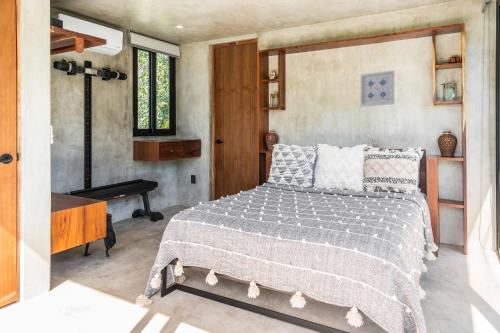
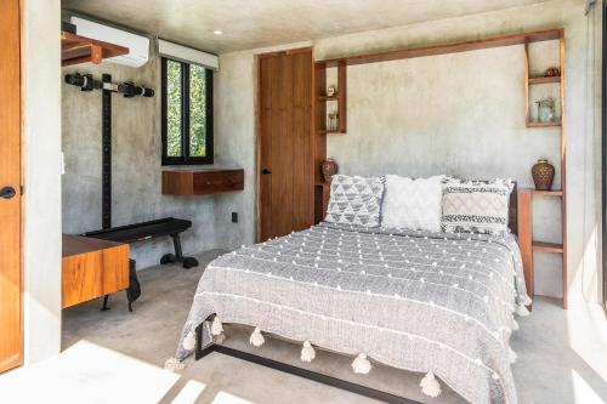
- wall art (376, 88)
